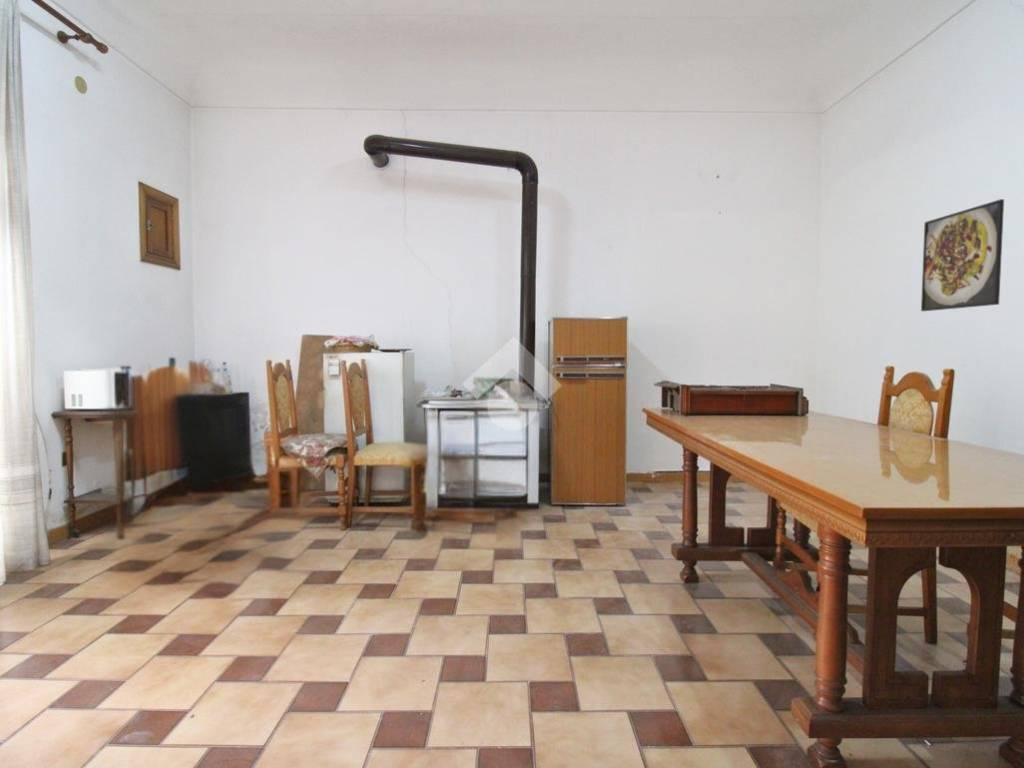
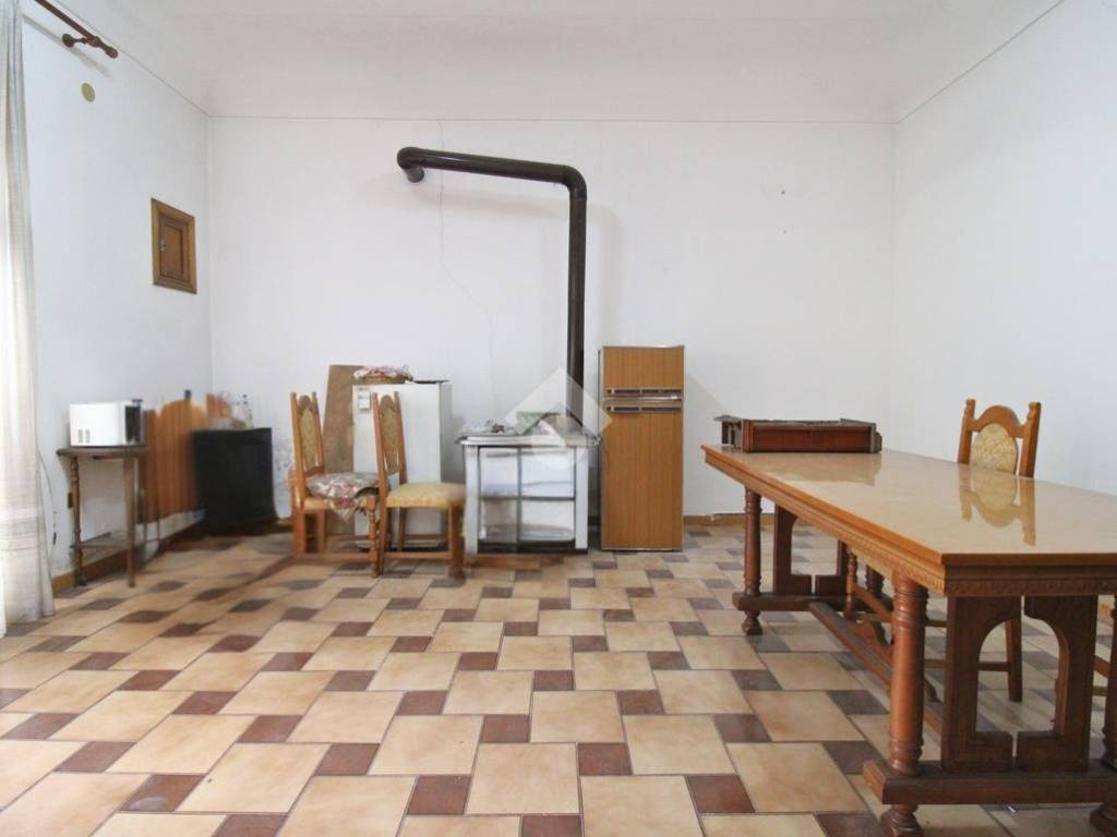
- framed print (958, 260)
